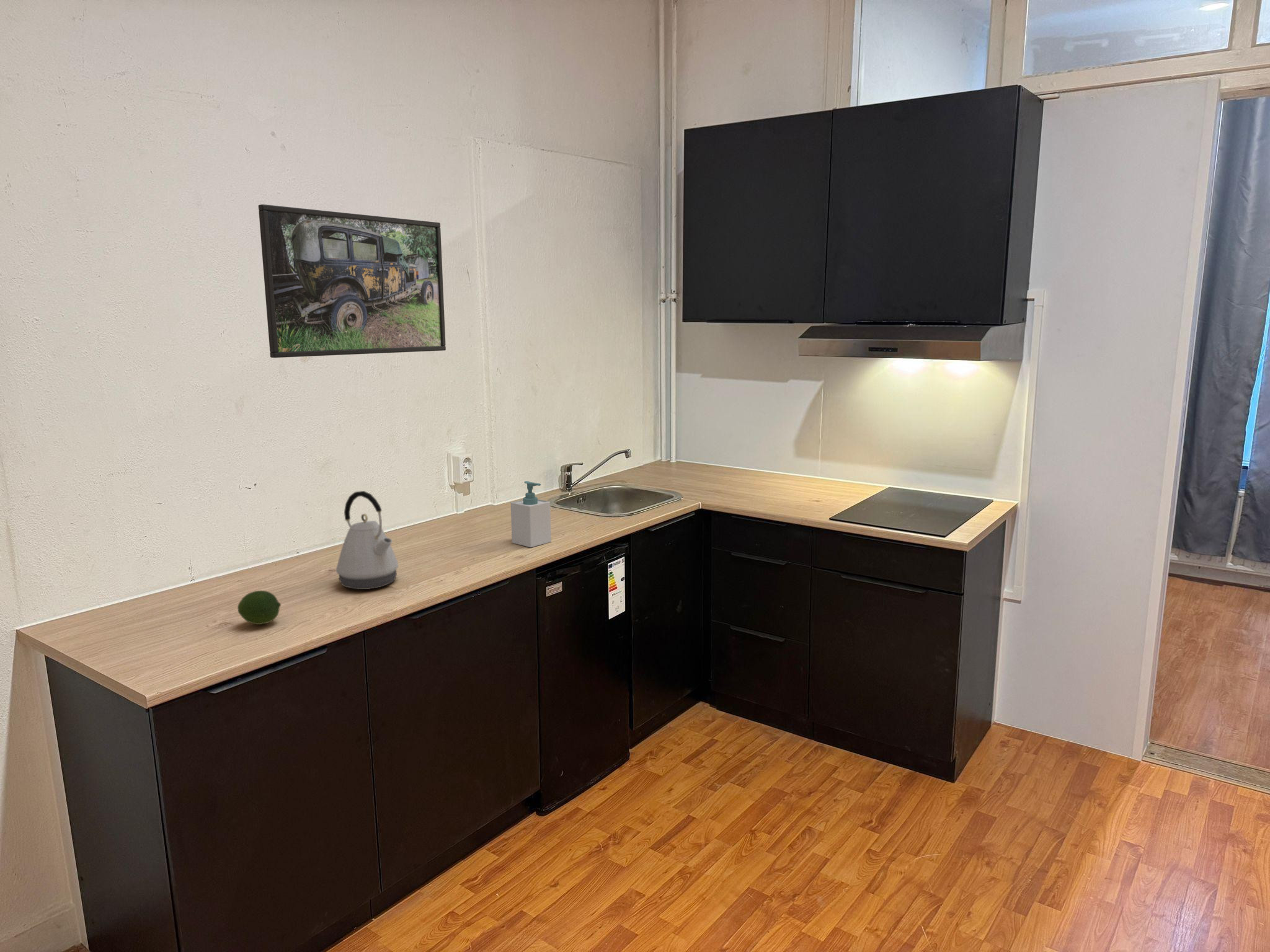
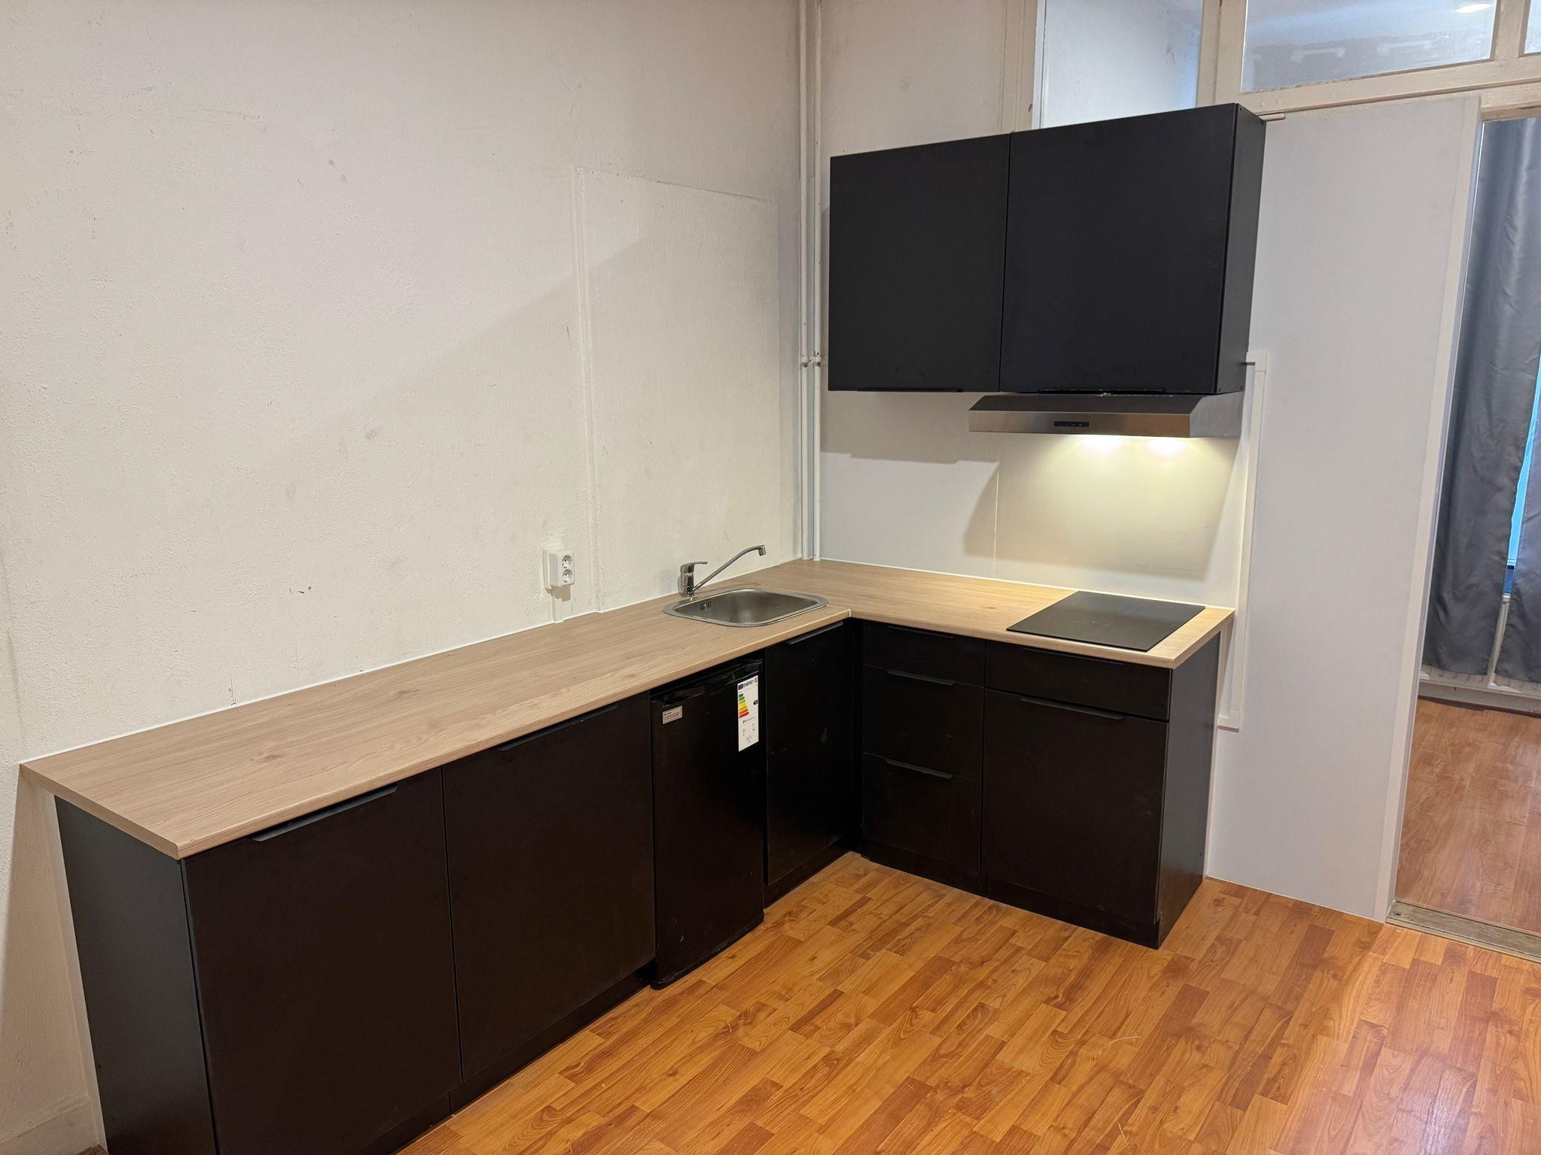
- soap bottle (531, 512)
- kettle (366, 537)
- fruit (259, 607)
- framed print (362, 285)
